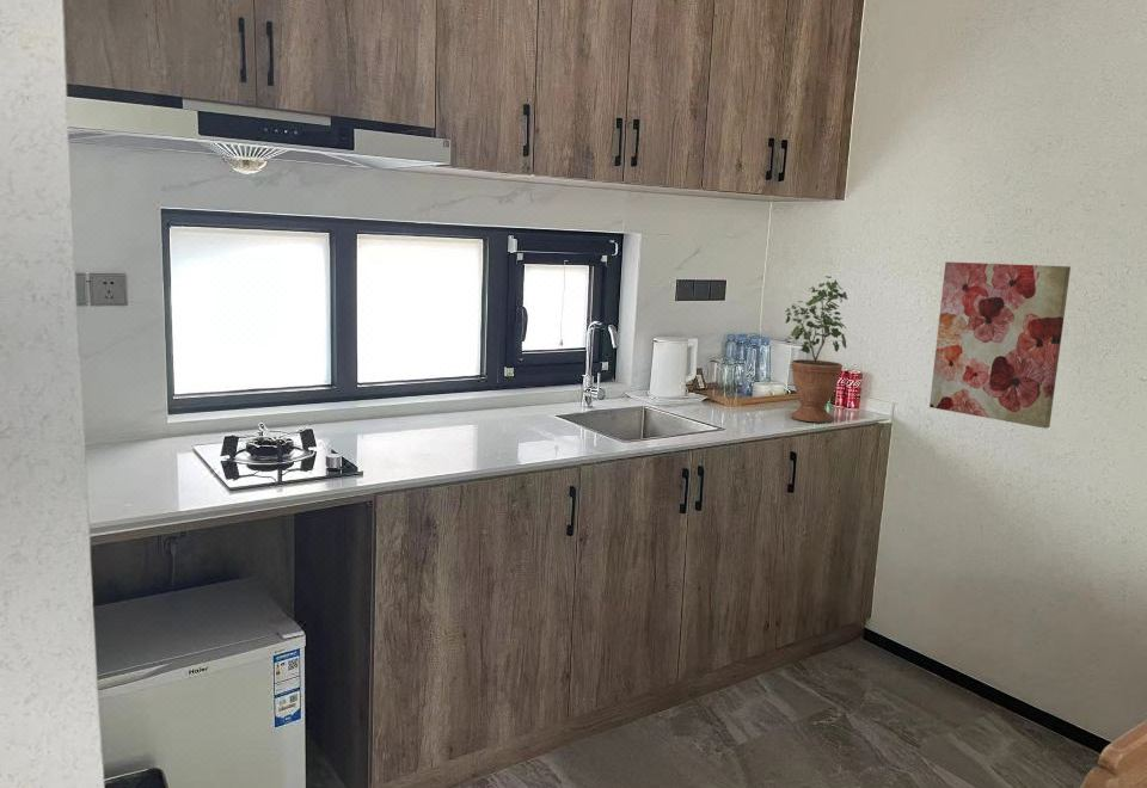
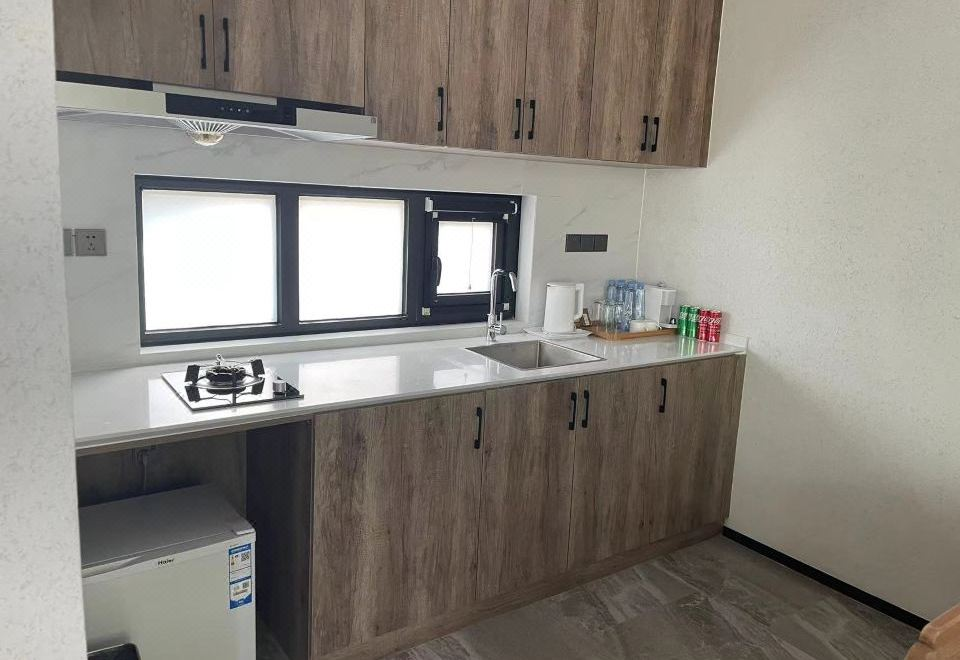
- wall art (995, 341)
- potted plant (812, 347)
